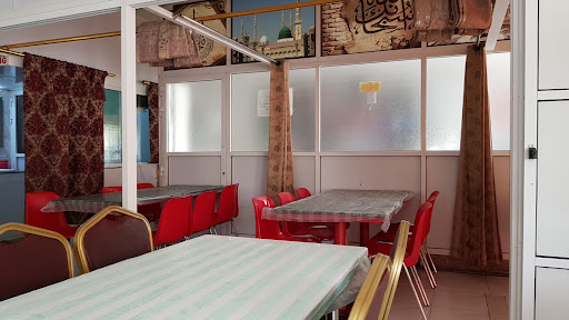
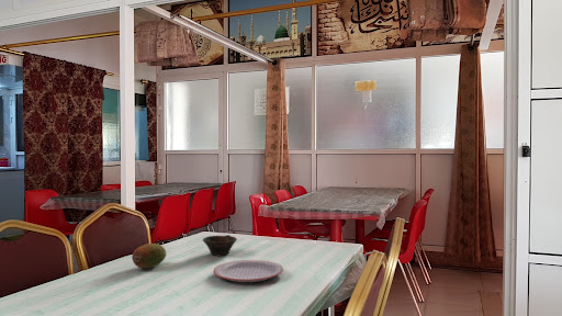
+ fruit (149, 255)
+ plate (248, 271)
+ bowl (220, 245)
